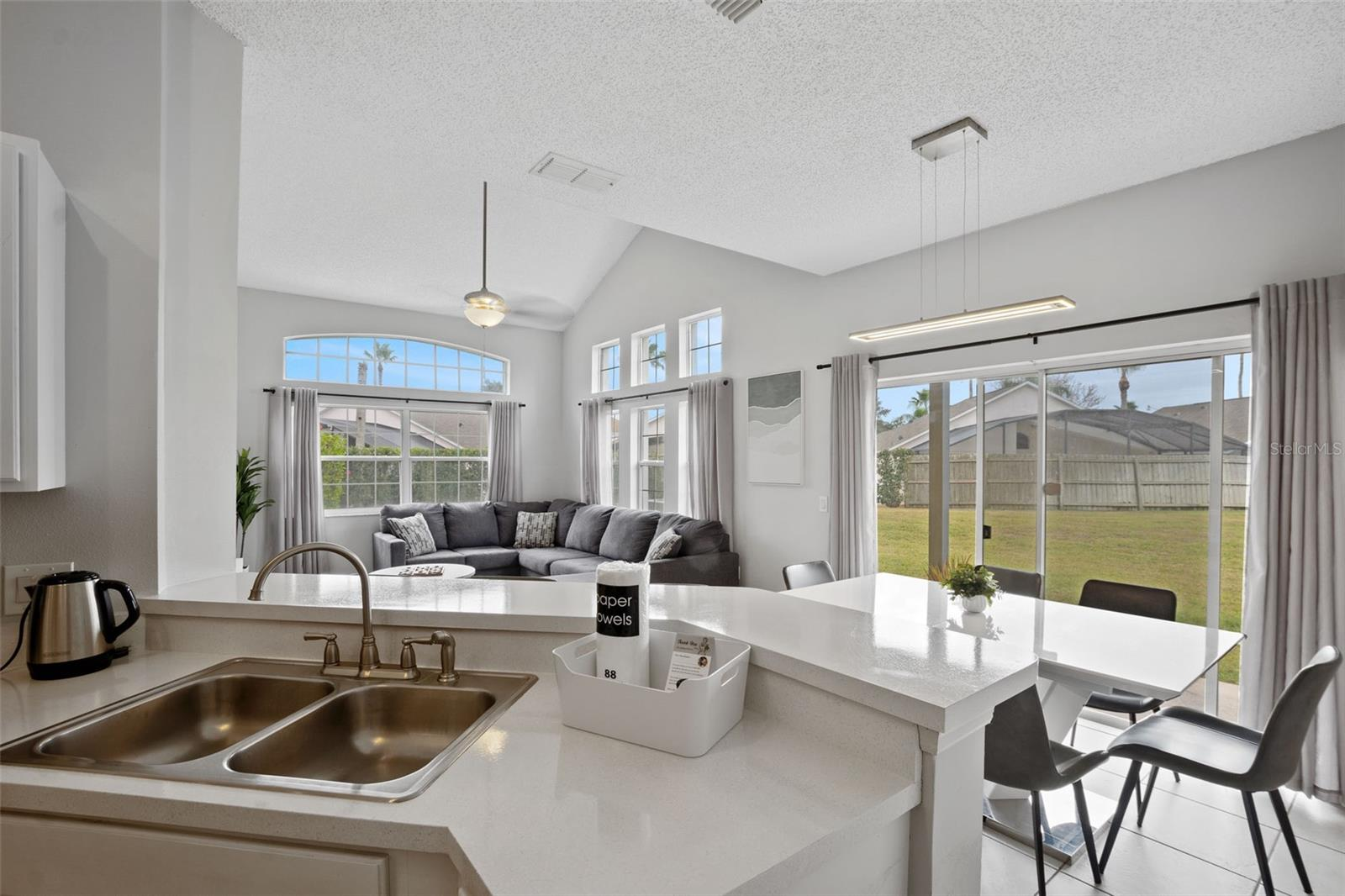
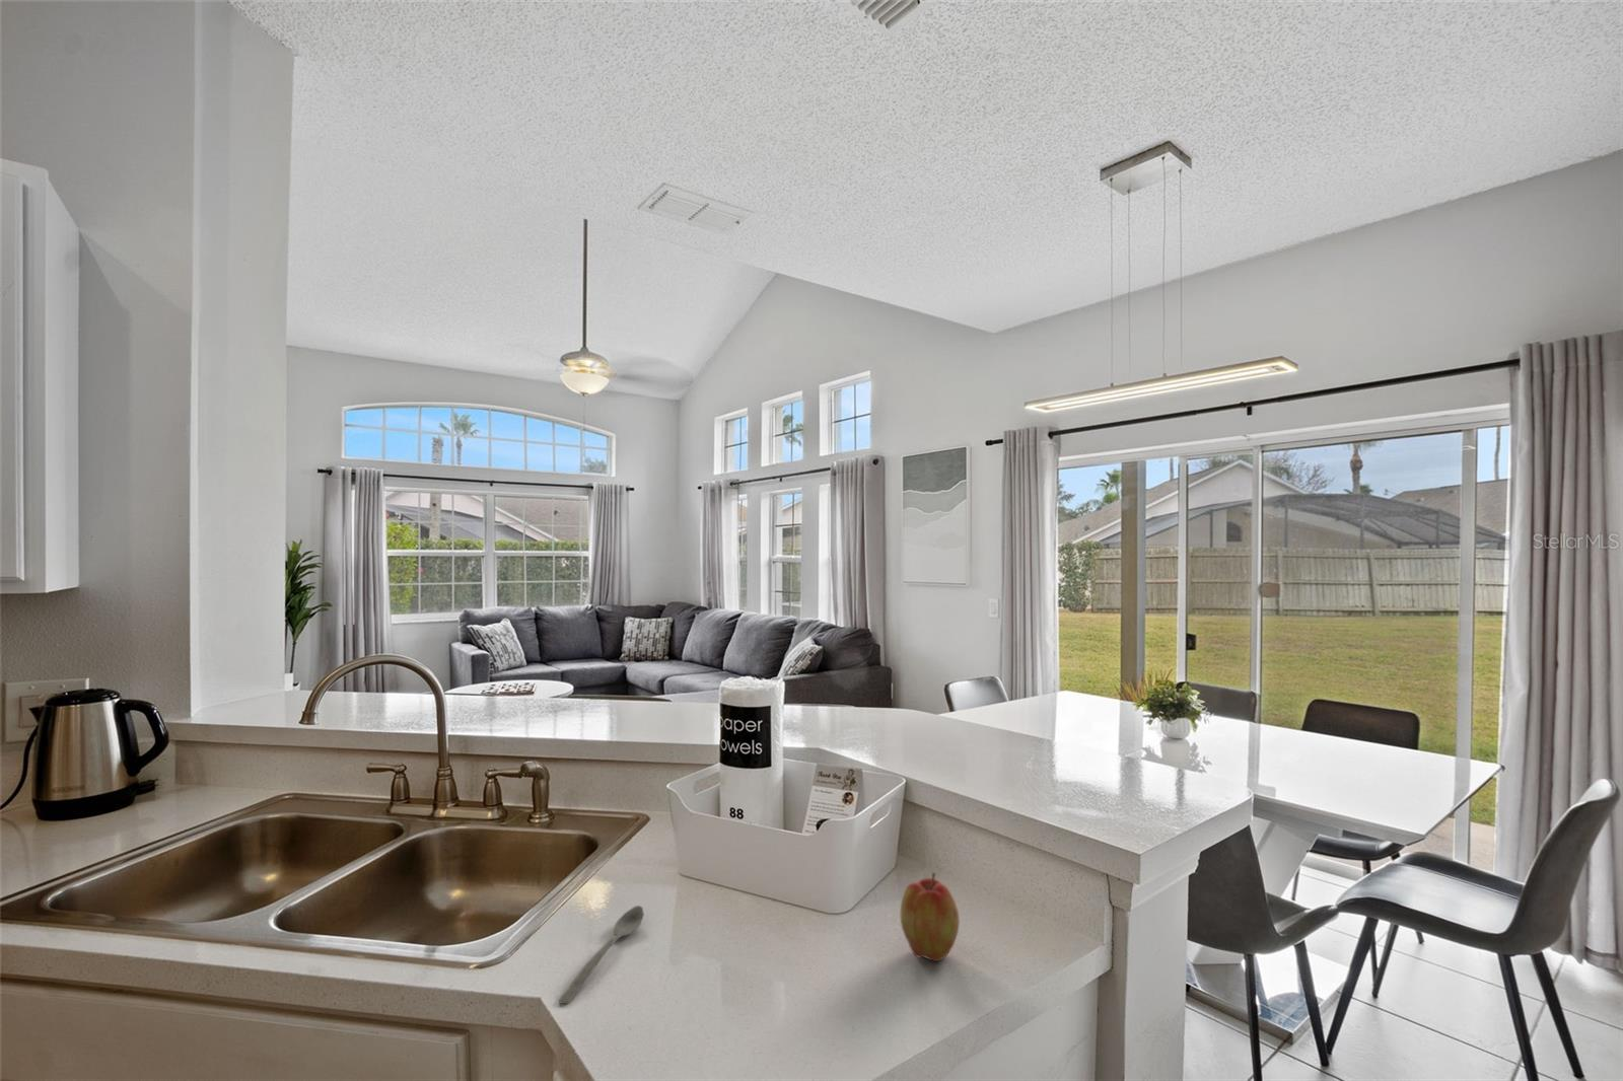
+ apple (929, 912)
+ spoon (605, 949)
